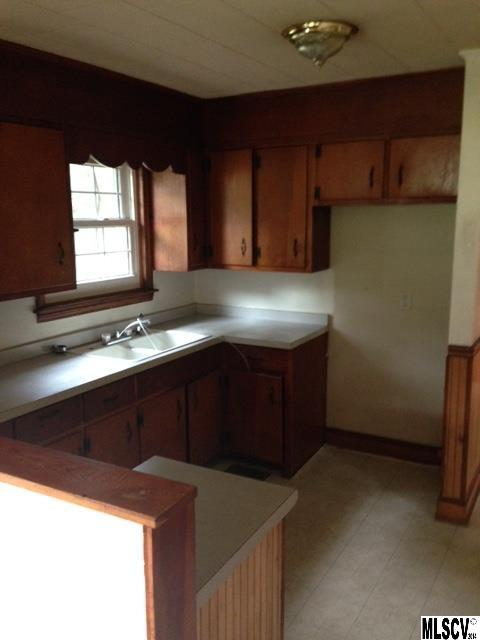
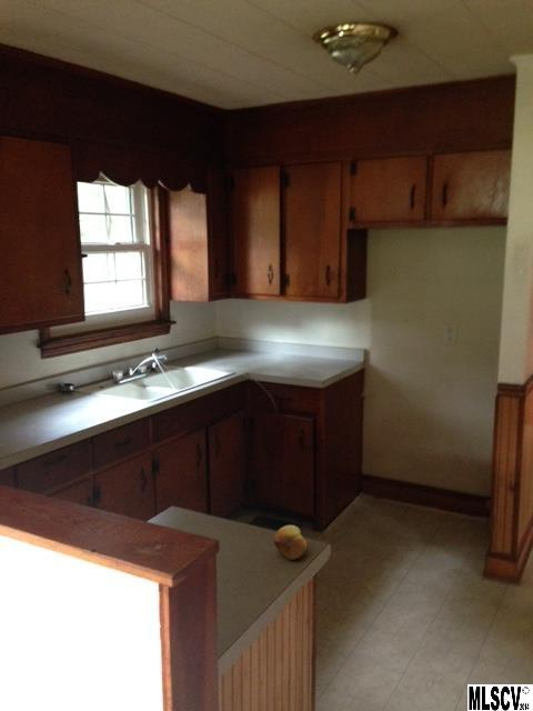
+ fruit (290, 542)
